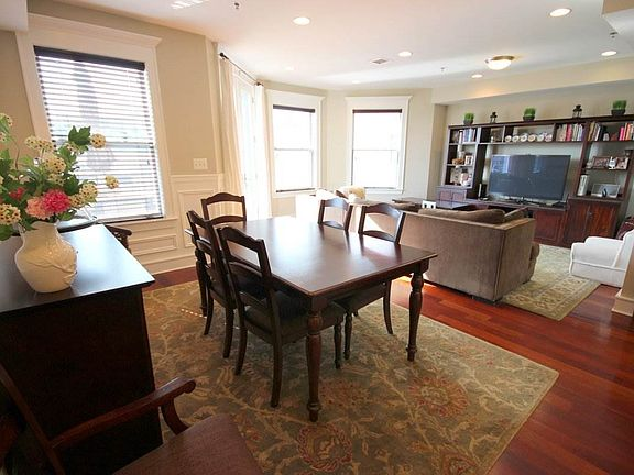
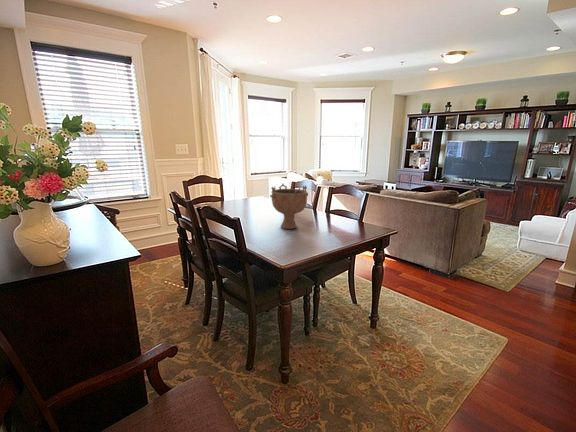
+ decorative bowl (289, 206)
